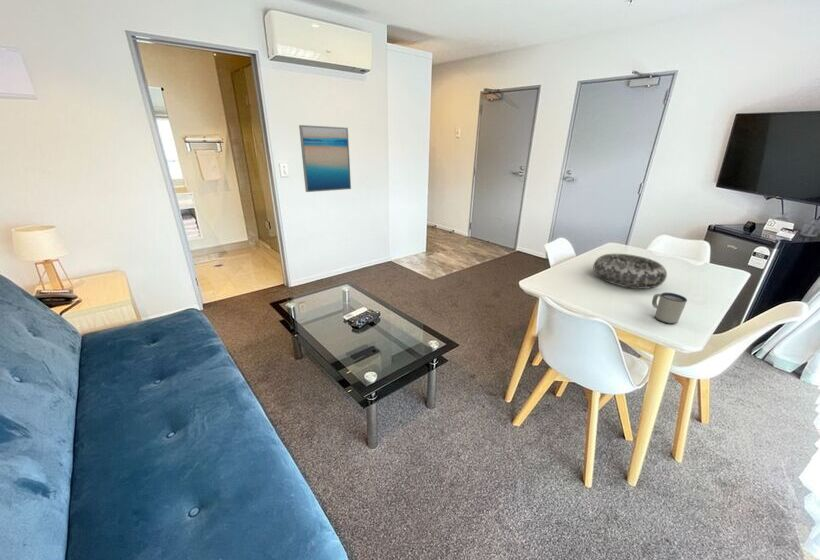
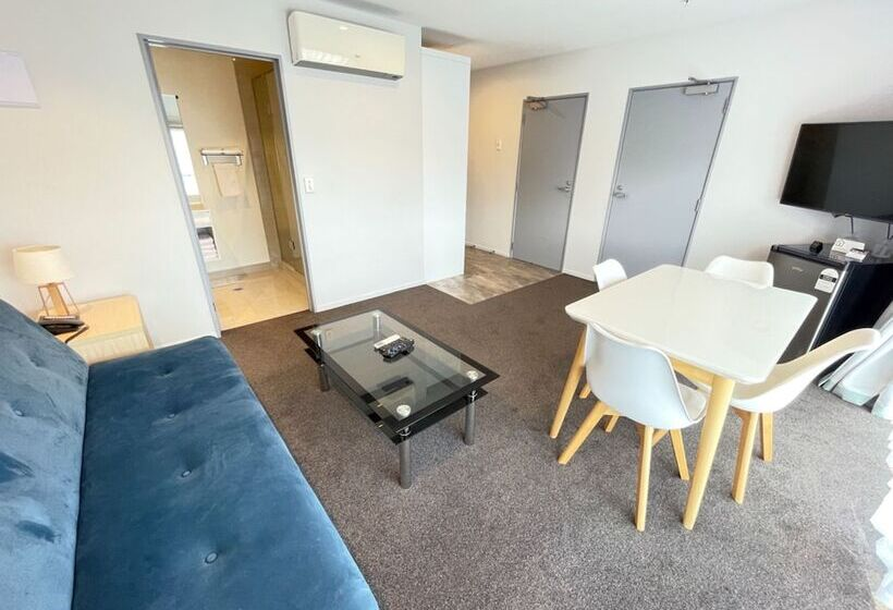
- wall art (326, 159)
- decorative bowl (628, 270)
- mug (666, 306)
